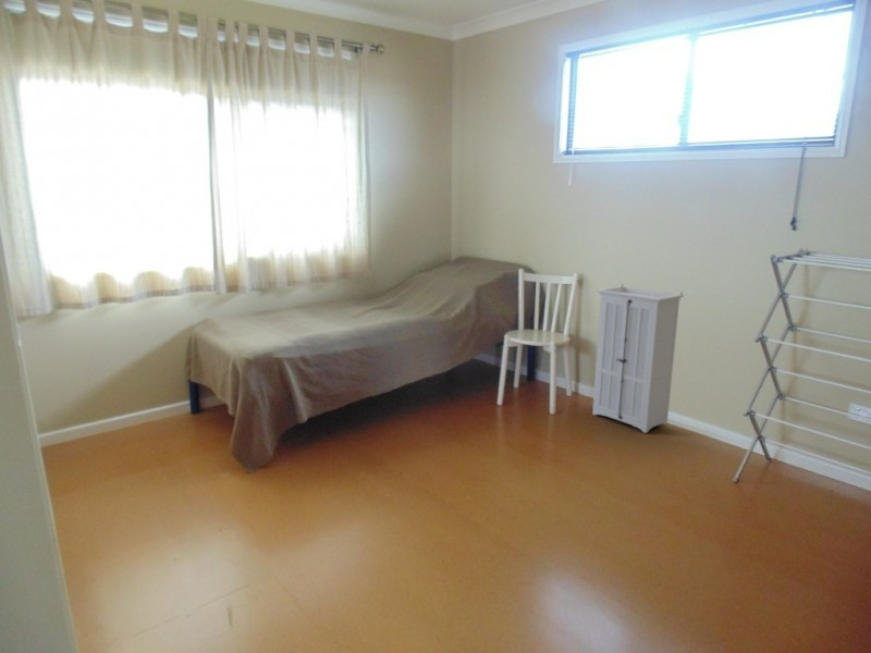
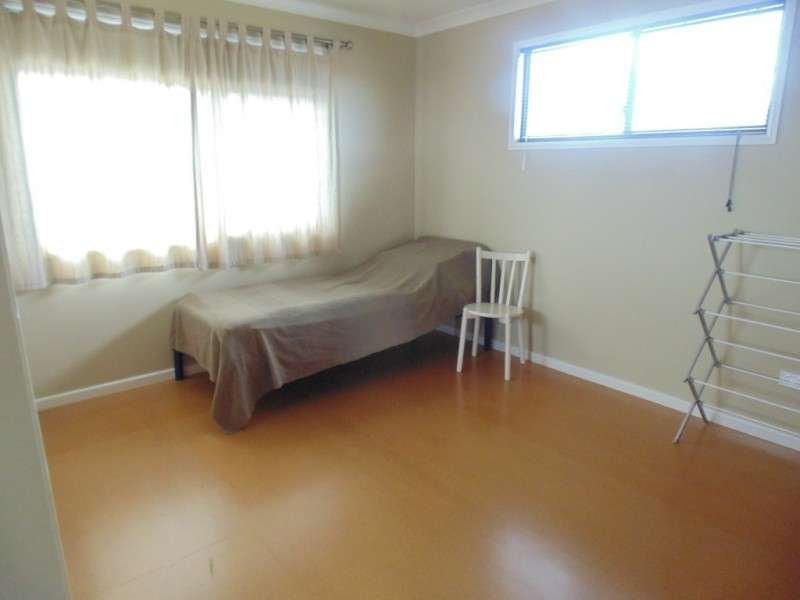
- storage cabinet (633, 356)
